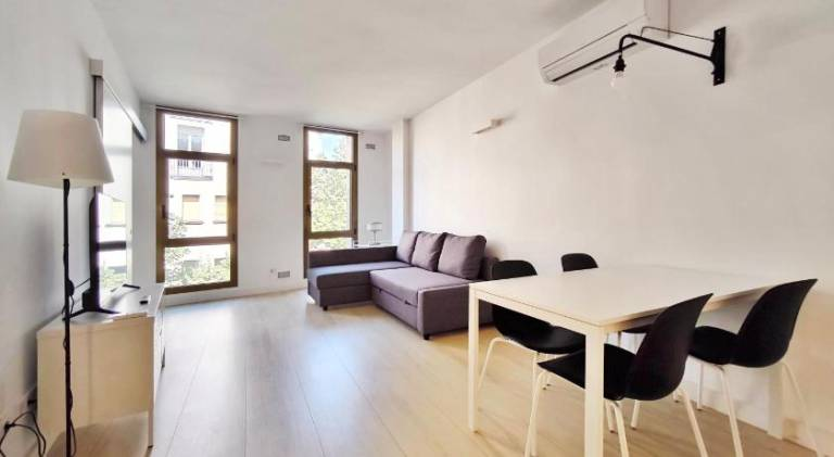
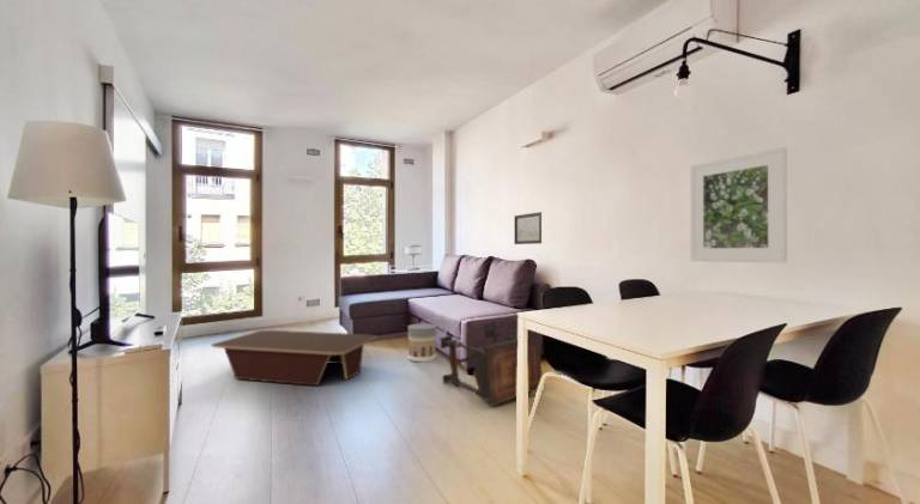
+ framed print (733, 210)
+ coffee table (297, 356)
+ wall art (527, 229)
+ lantern (422, 341)
+ side table (491, 358)
